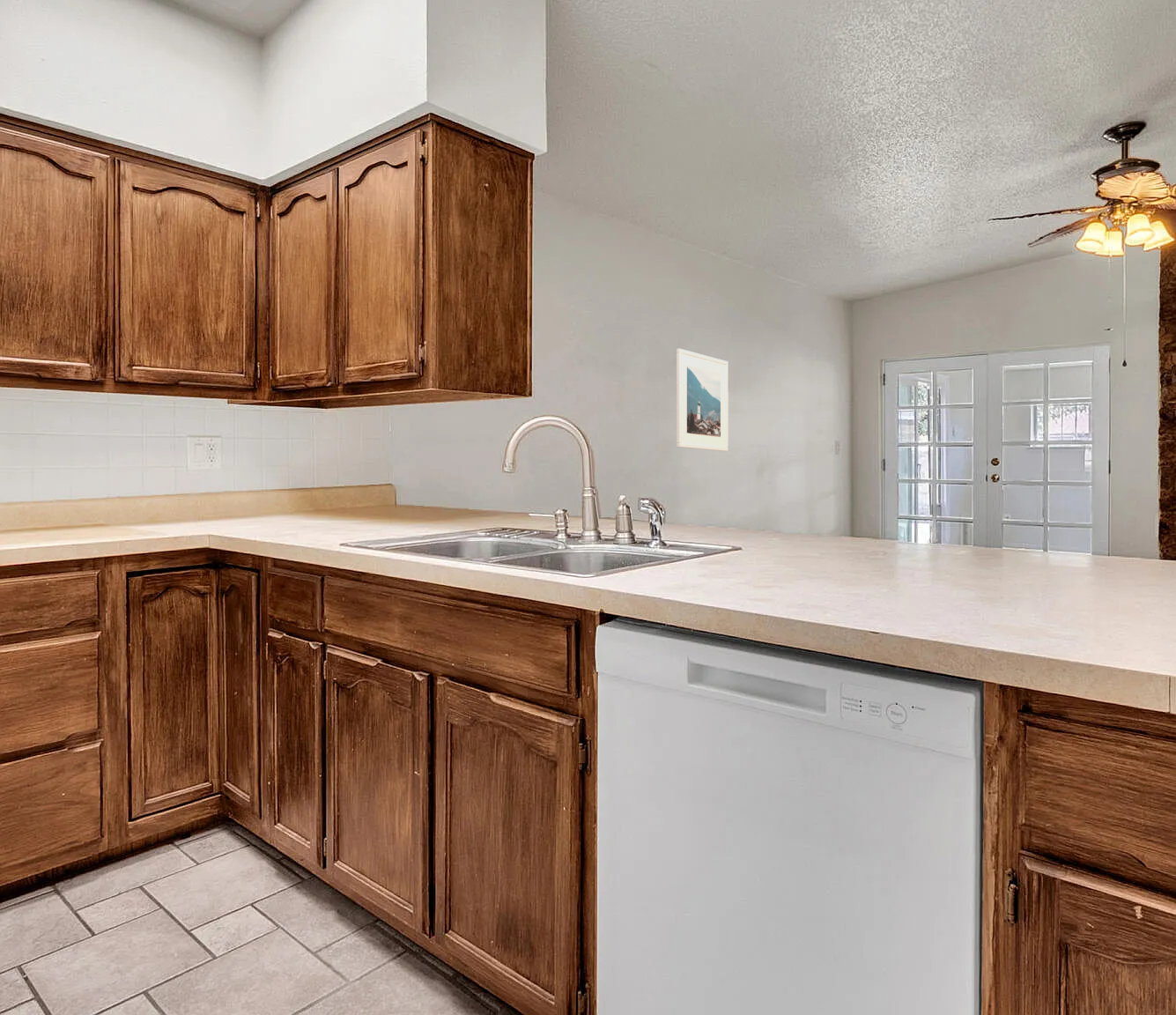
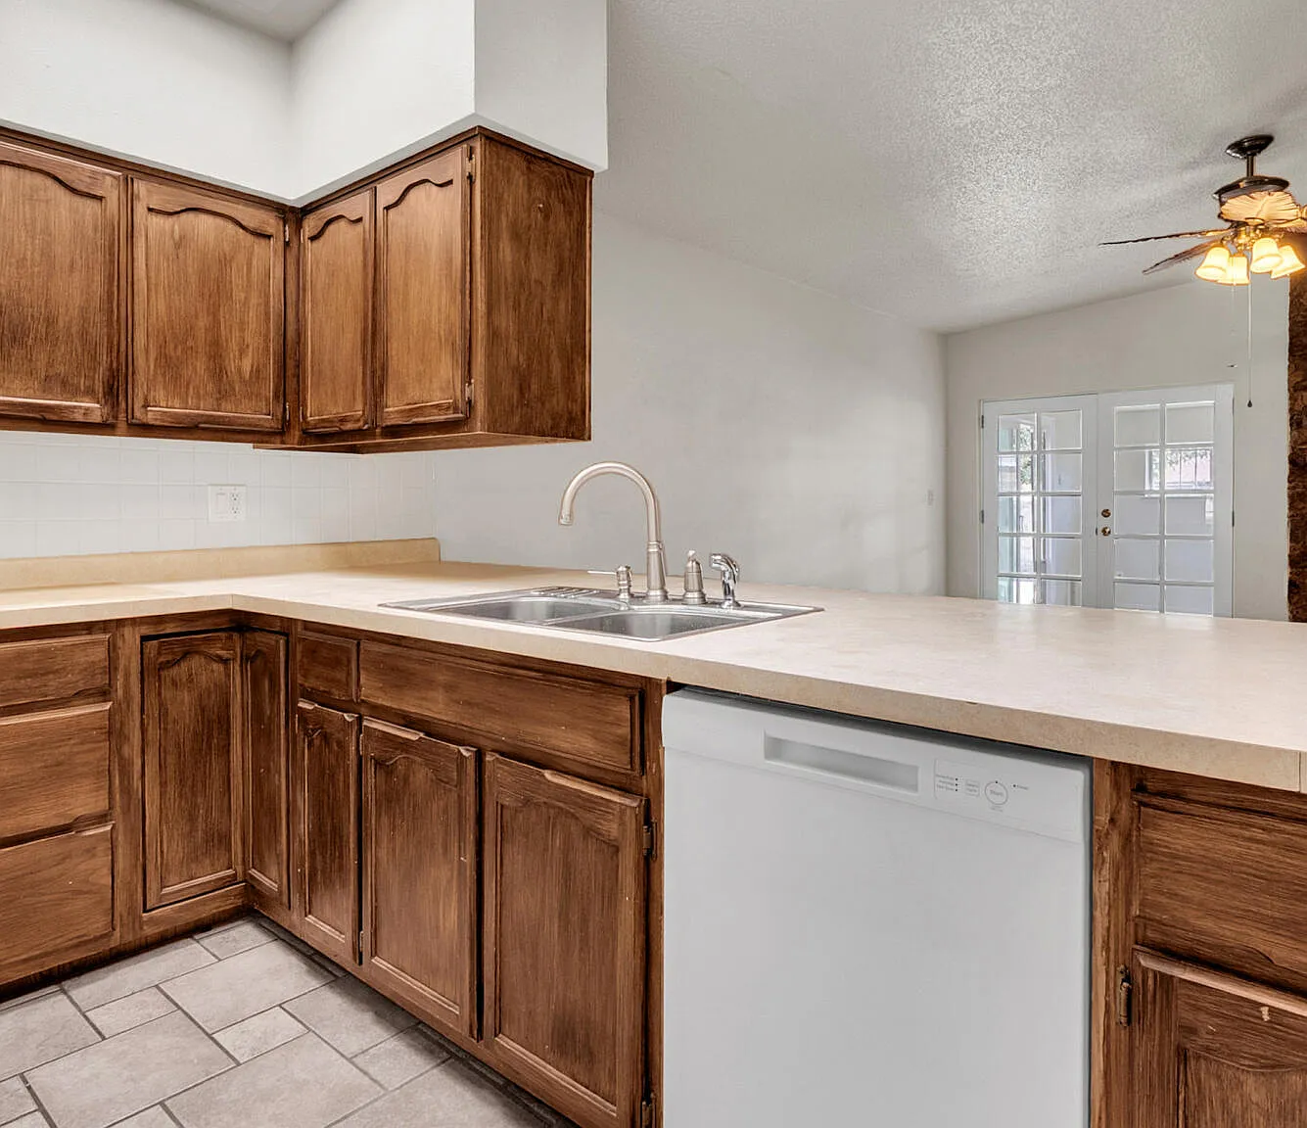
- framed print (703, 402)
